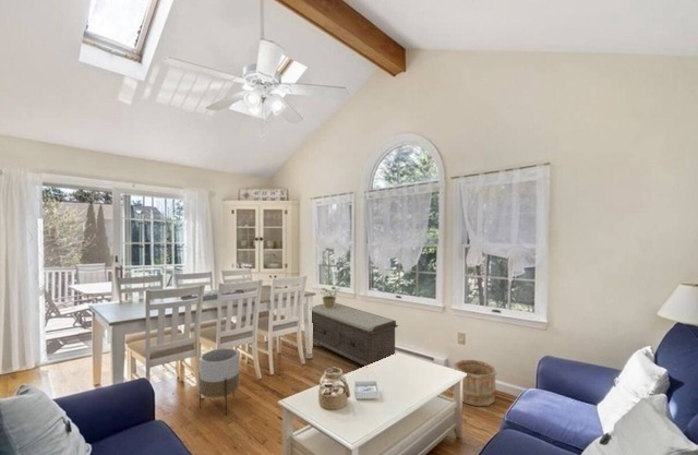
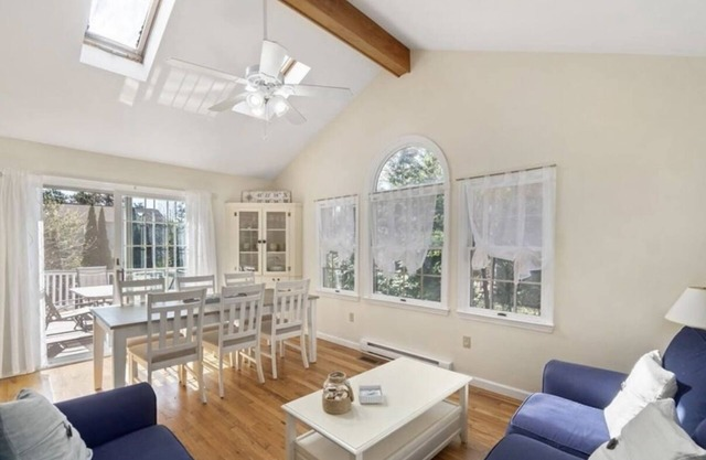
- bench (349, 334)
- potted plant (329, 296)
- wooden bucket (474, 382)
- planter (220, 380)
